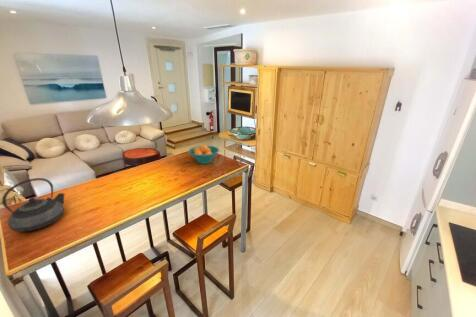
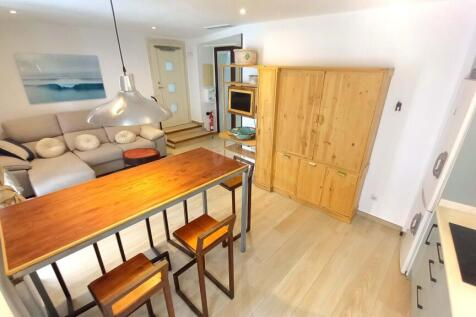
- teapot (36, 200)
- fruit bowl (204, 153)
